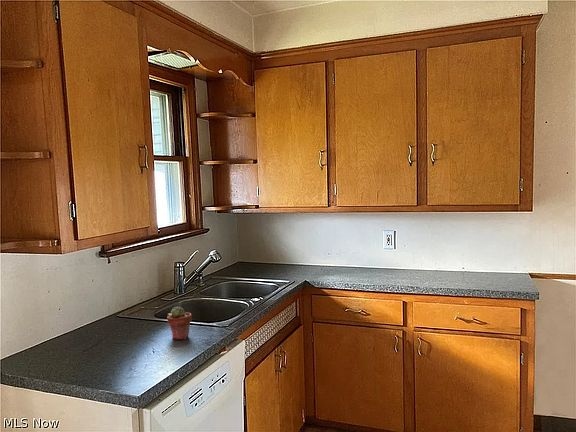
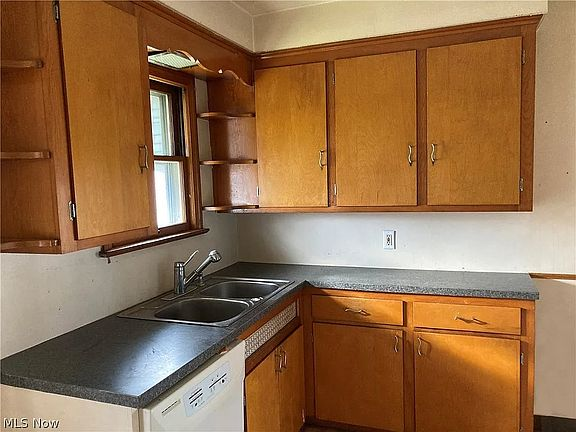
- potted succulent (179, 321)
